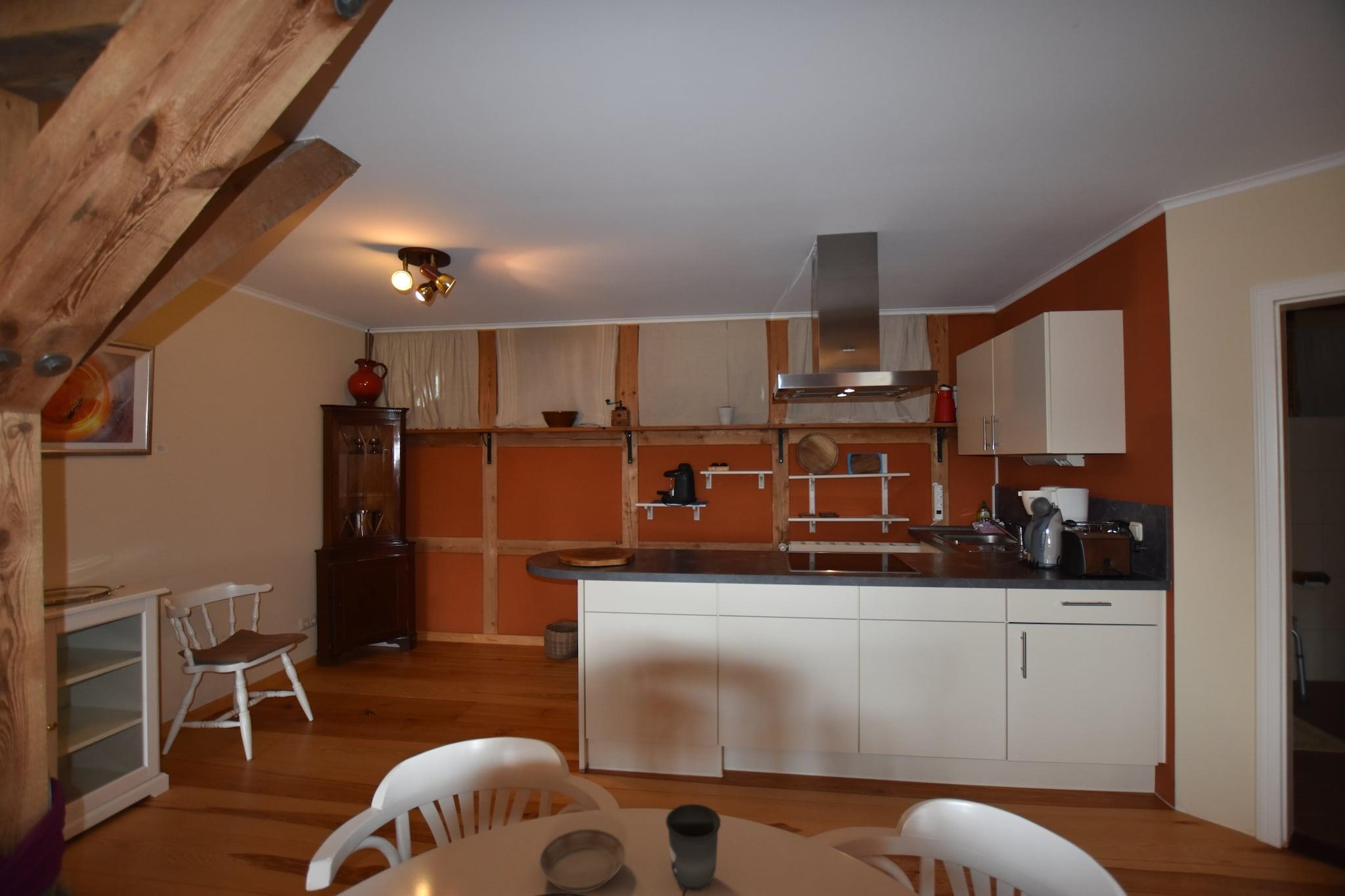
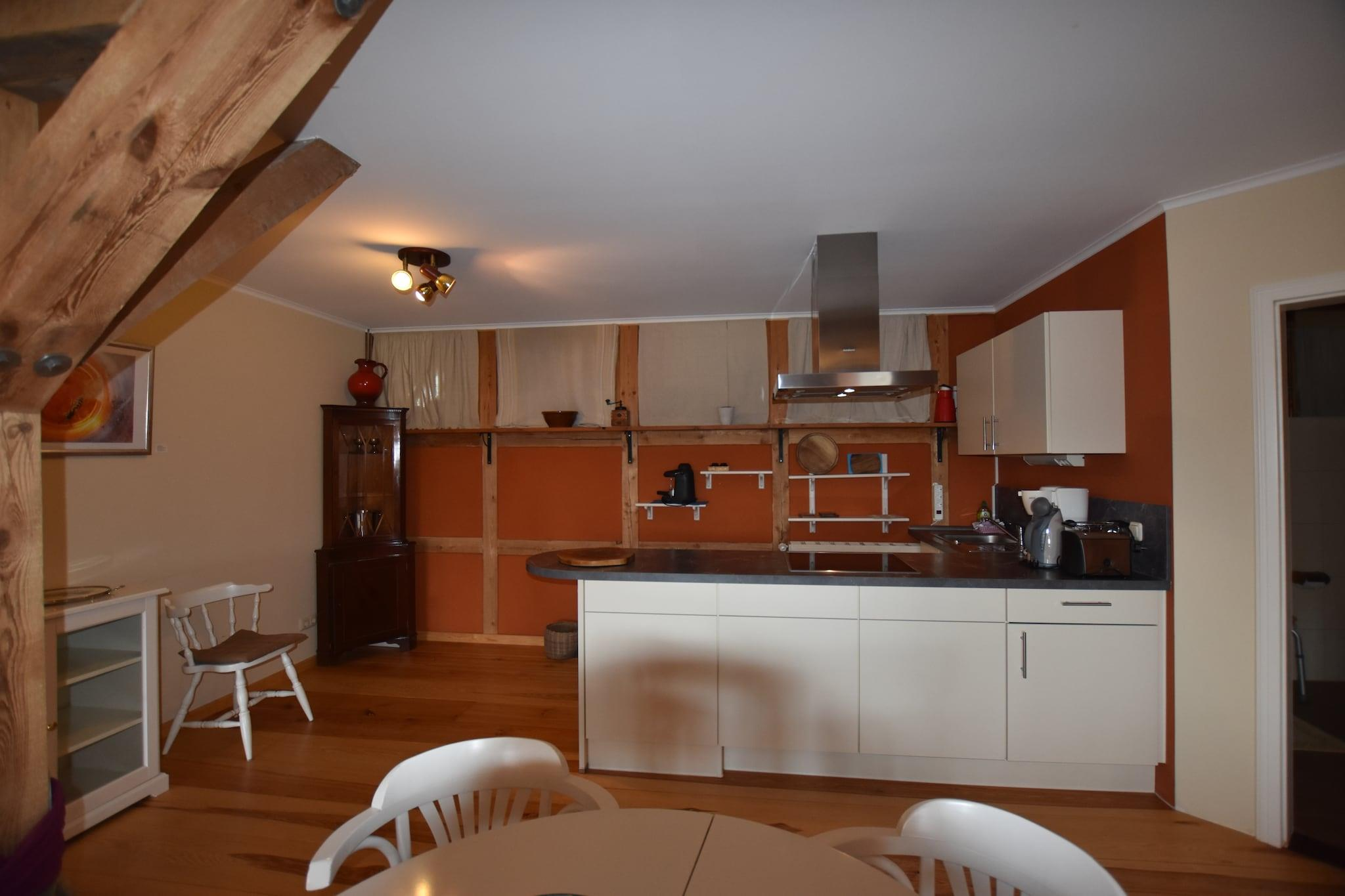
- mug (690, 843)
- saucer (583, 863)
